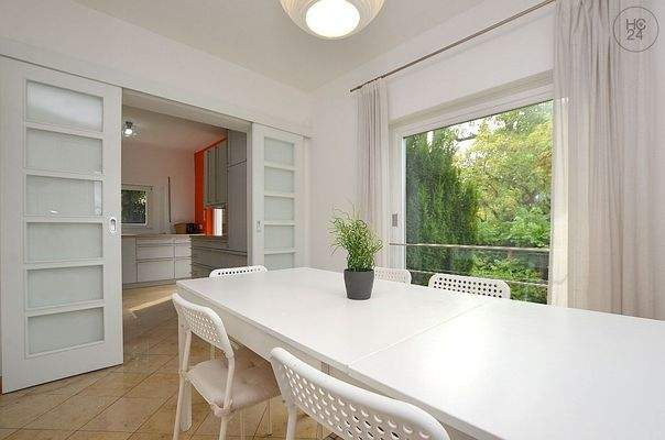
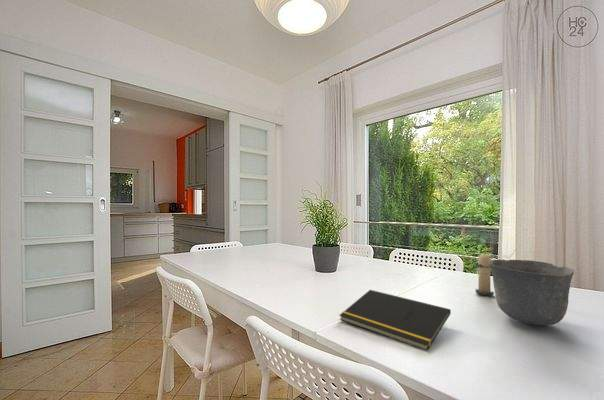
+ notepad (393, 314)
+ candle (484, 272)
+ cup (529, 294)
